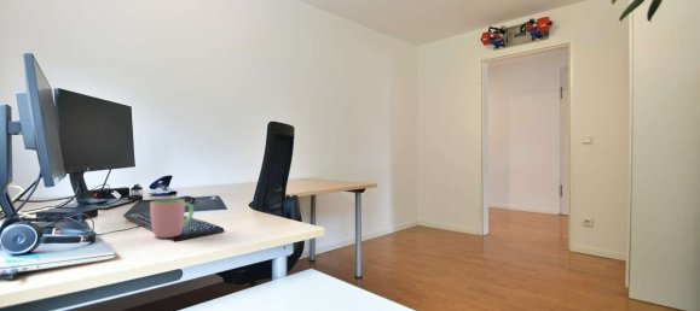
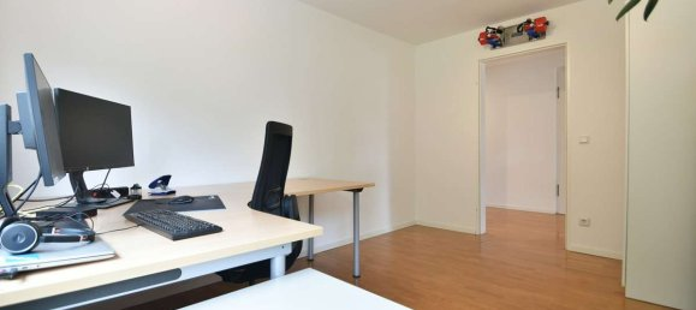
- cup (173, 217)
